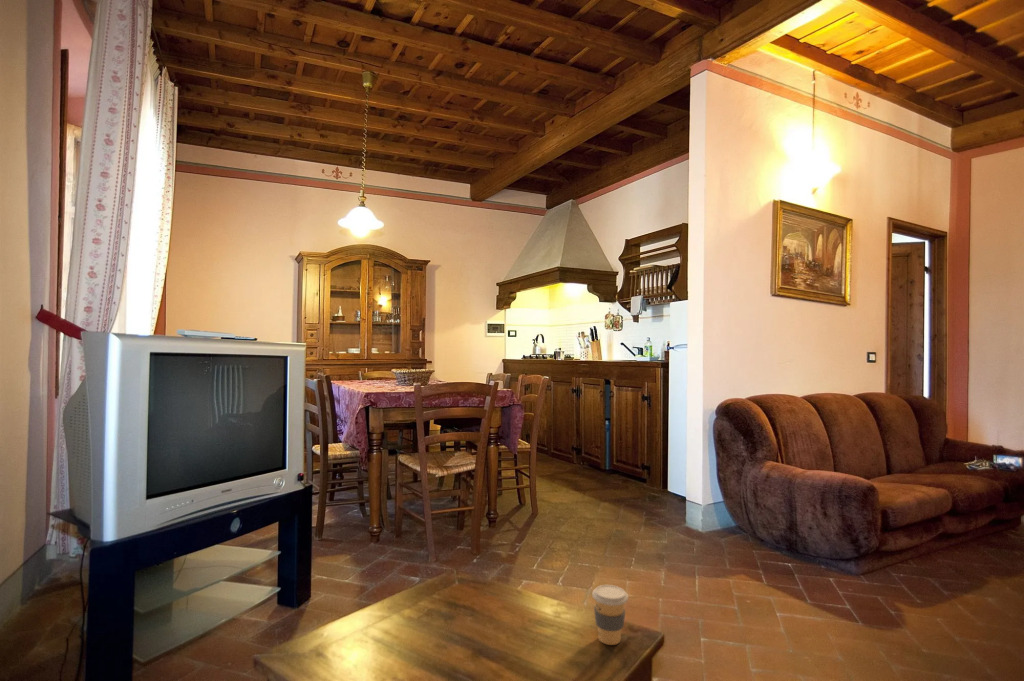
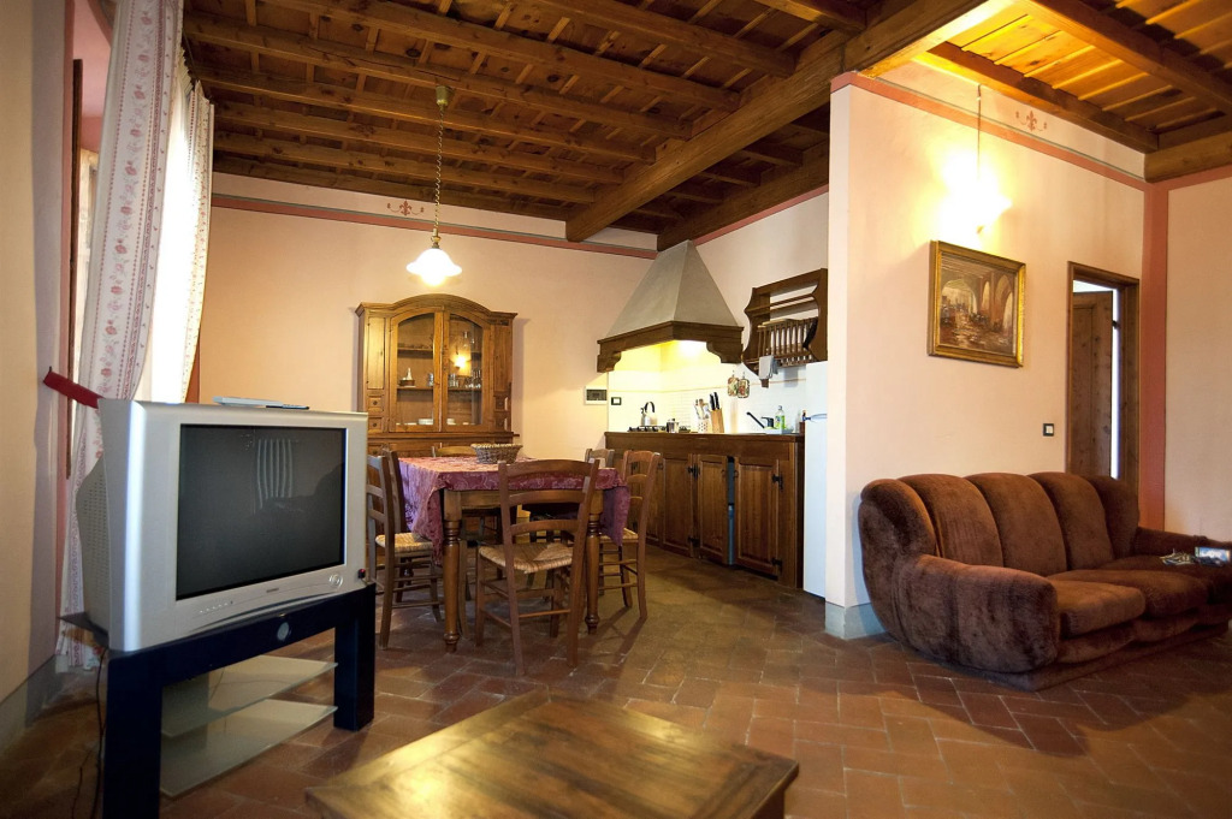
- coffee cup (609, 615)
